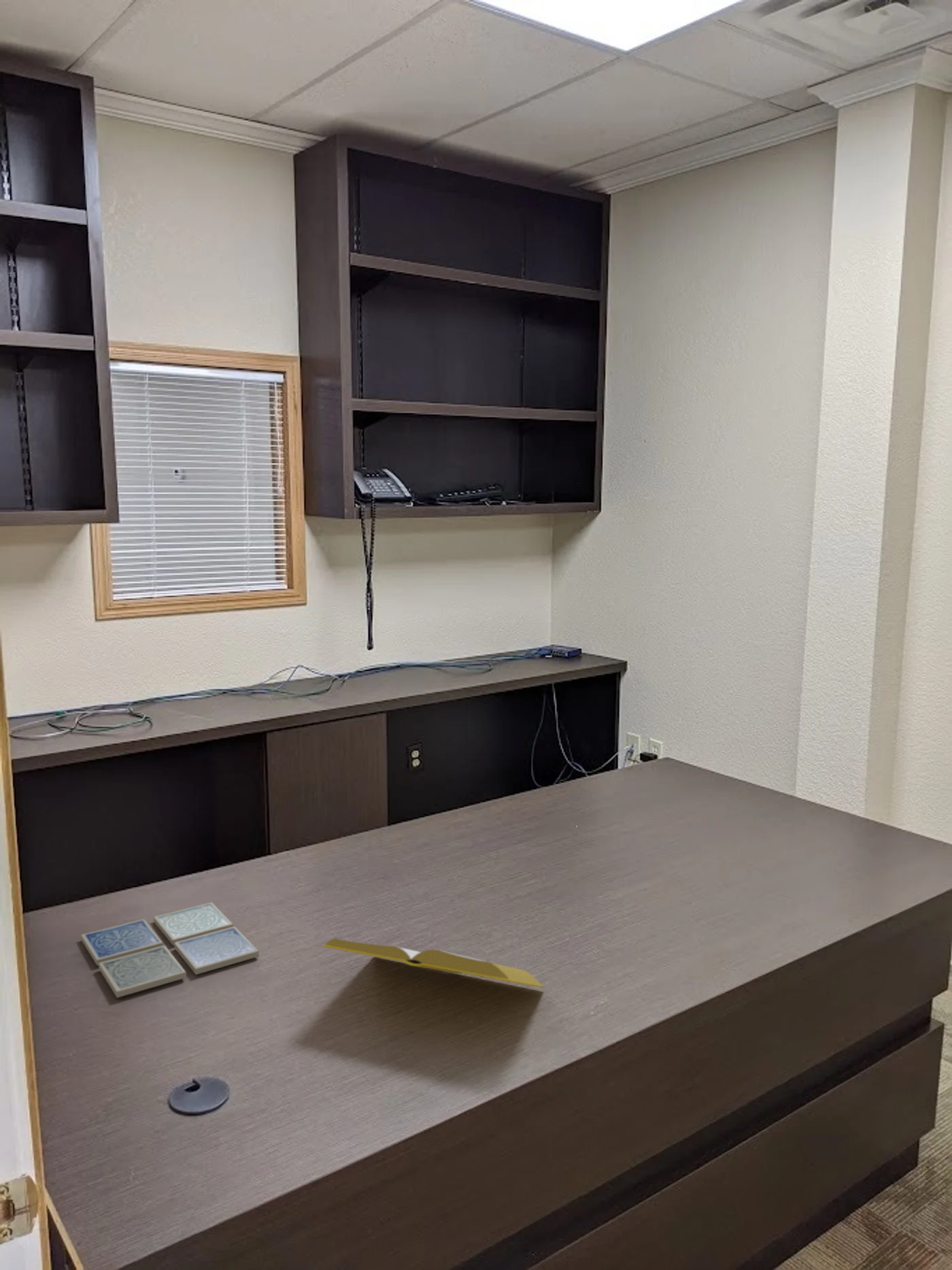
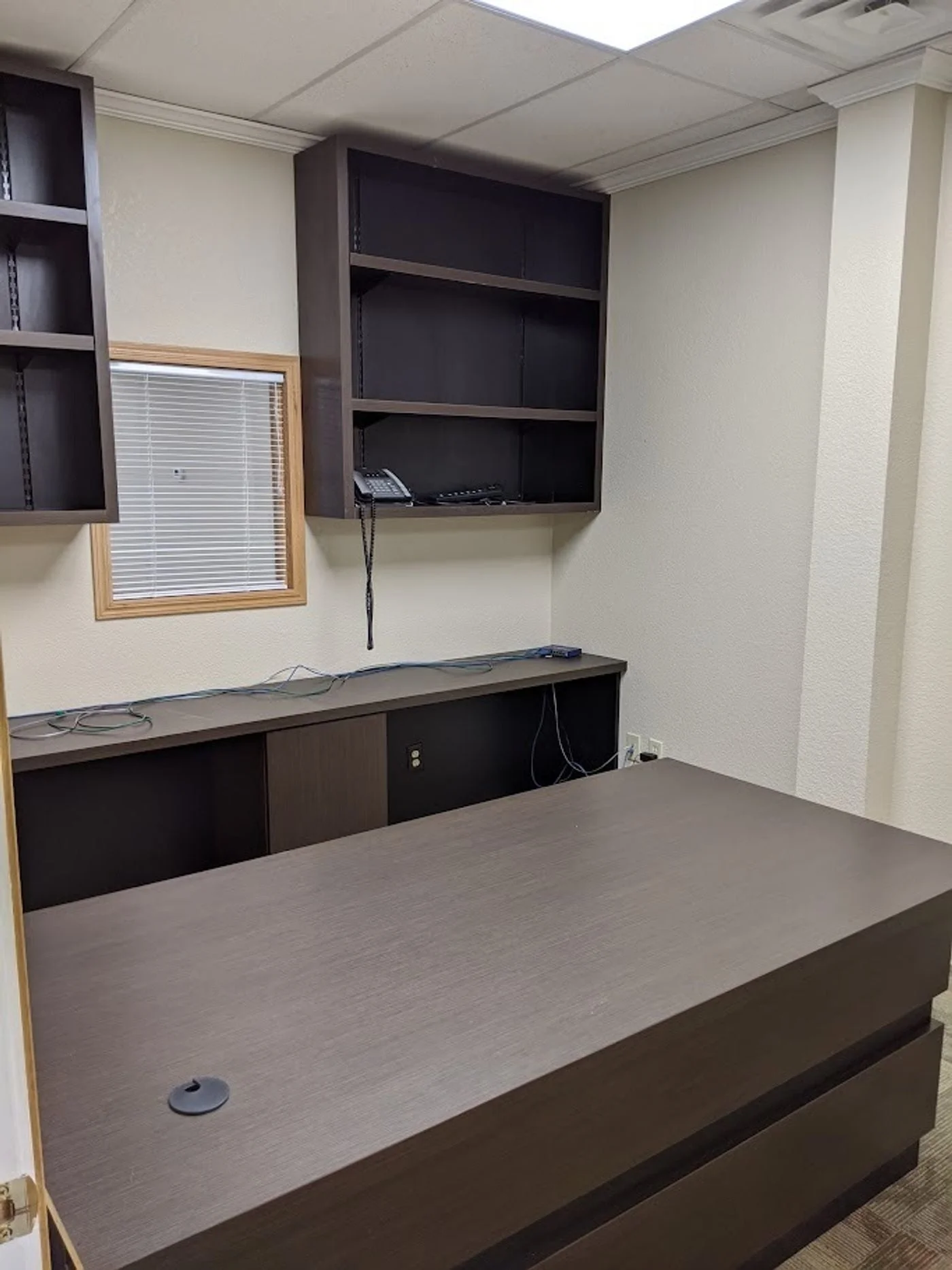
- notepad (437, 960)
- drink coaster (171, 943)
